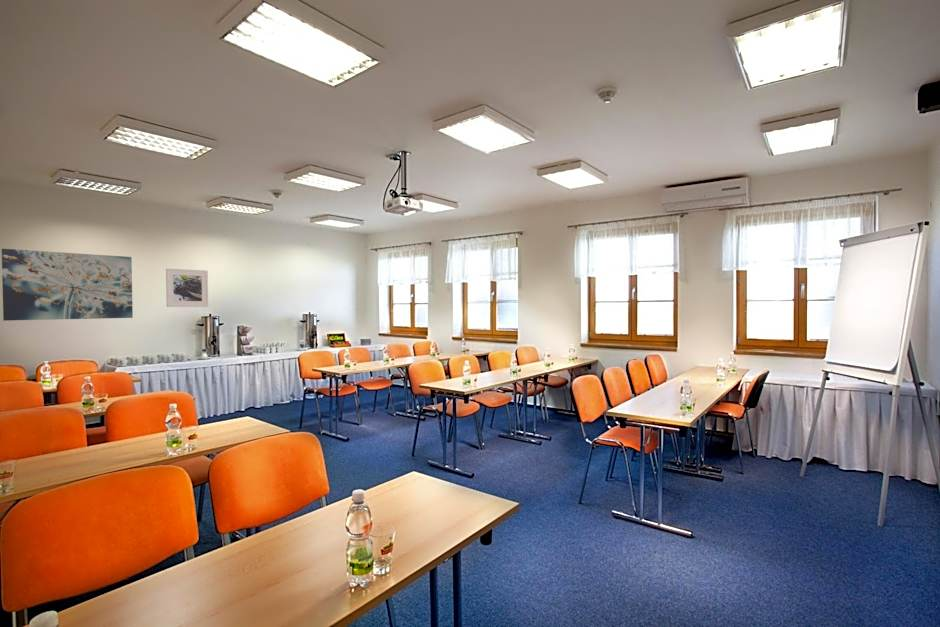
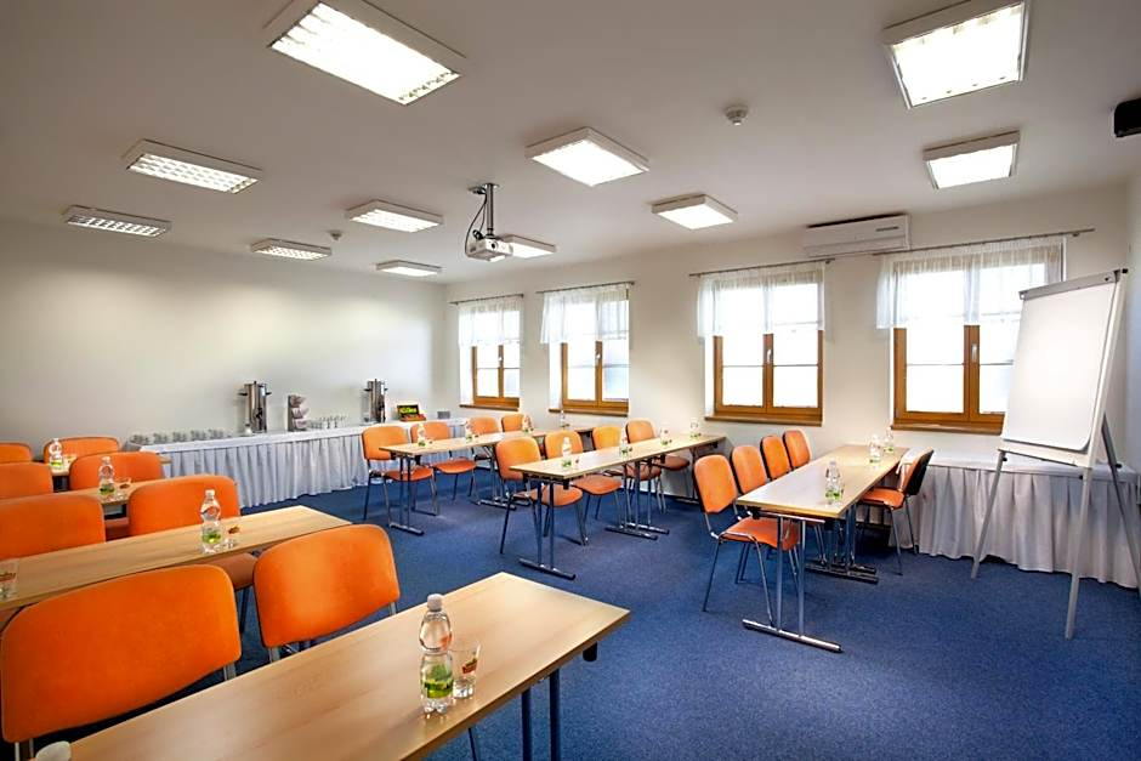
- wall art (72, 286)
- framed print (187, 288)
